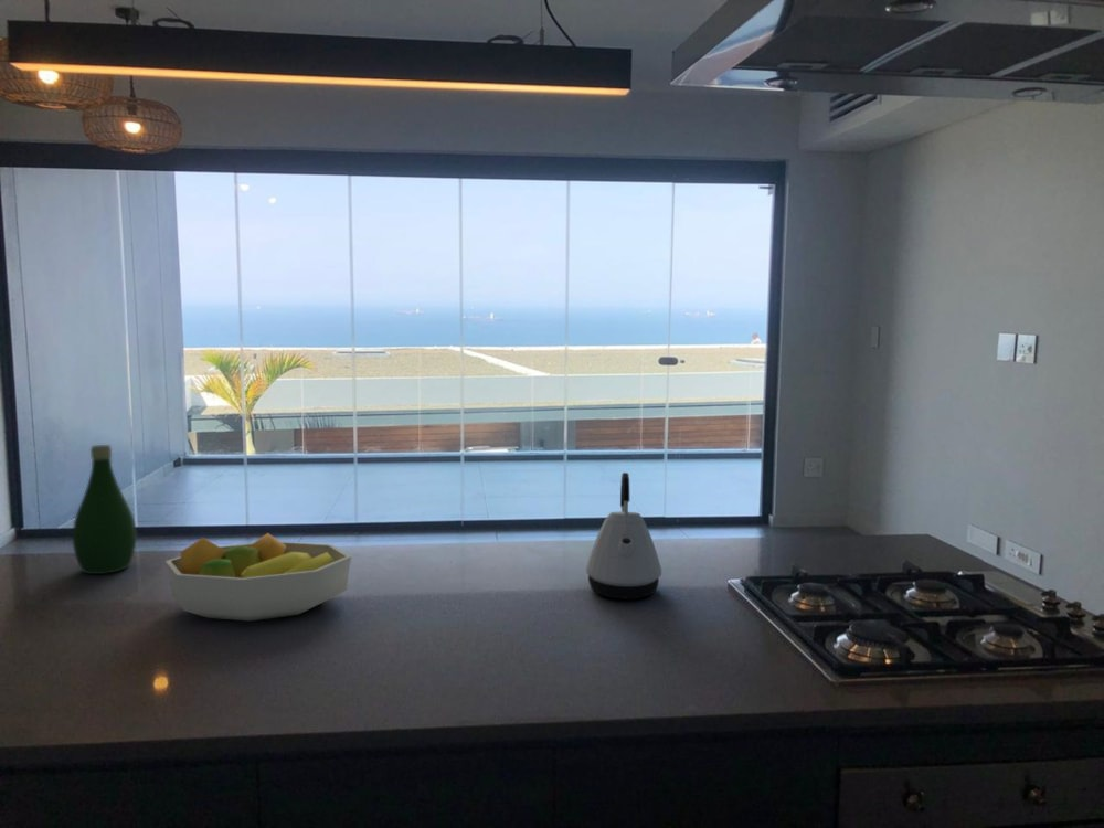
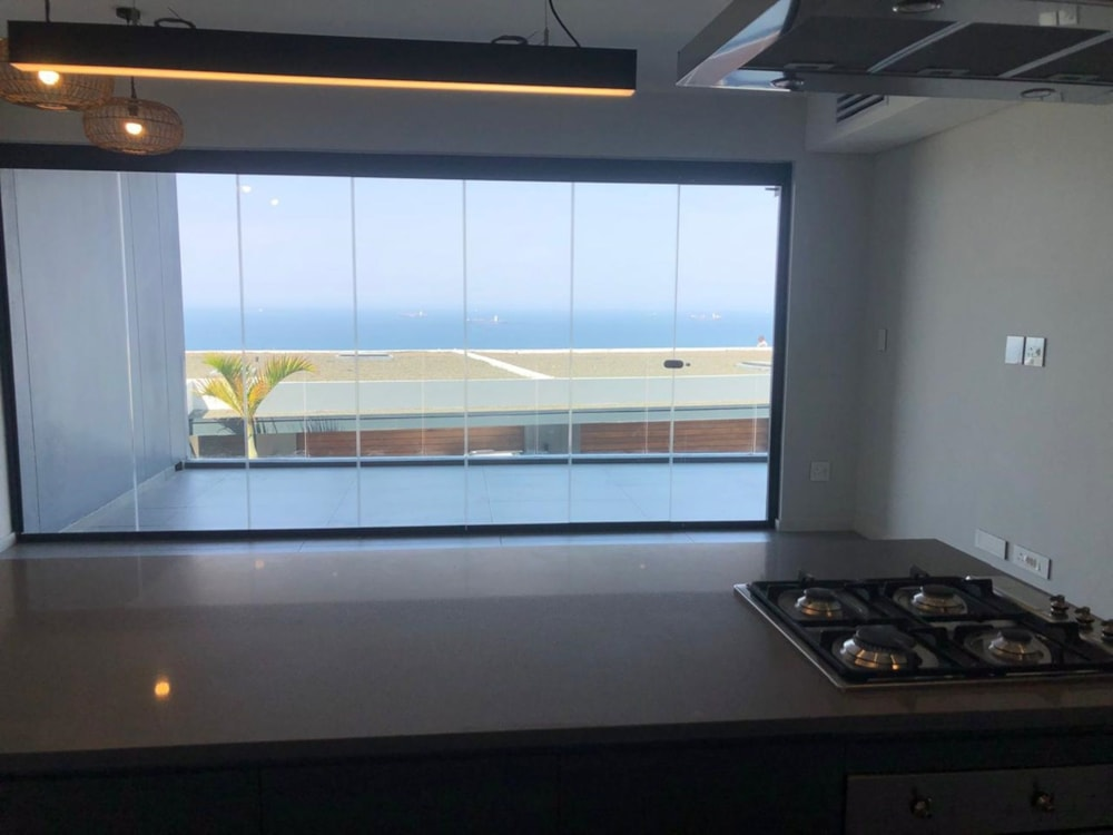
- kettle (624, 532)
- fruit bowl (259, 571)
- bottle (103, 507)
